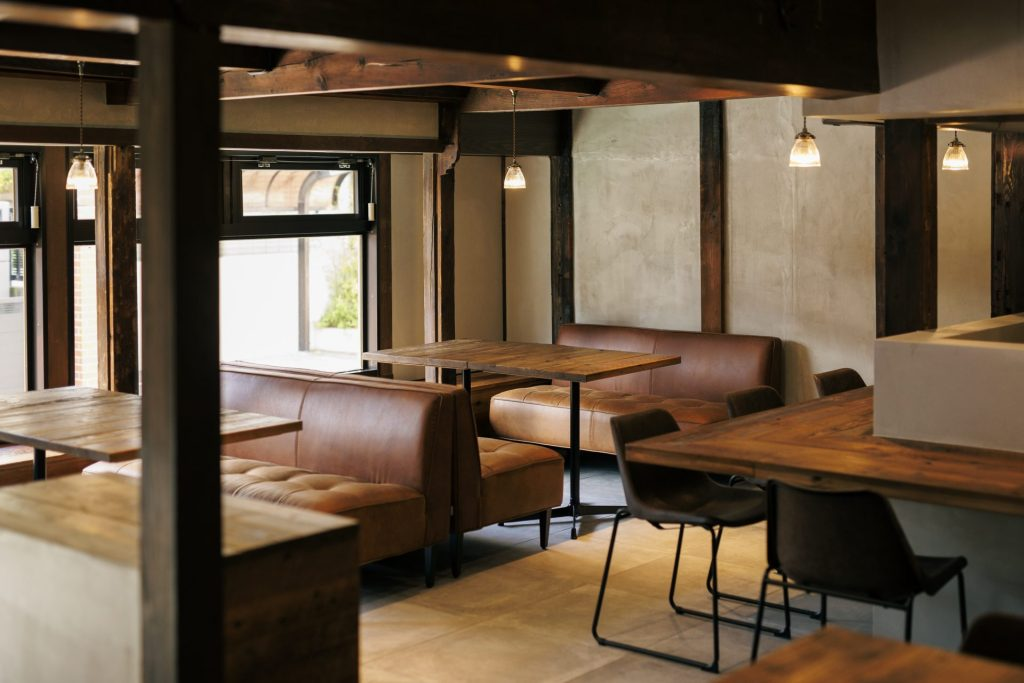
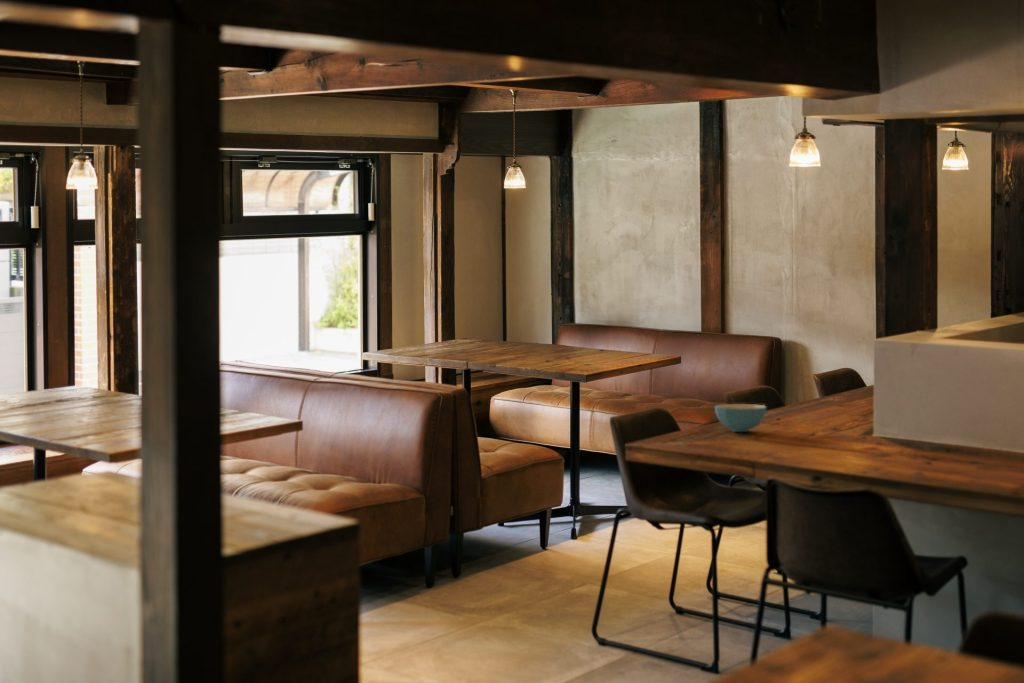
+ cereal bowl (740, 418)
